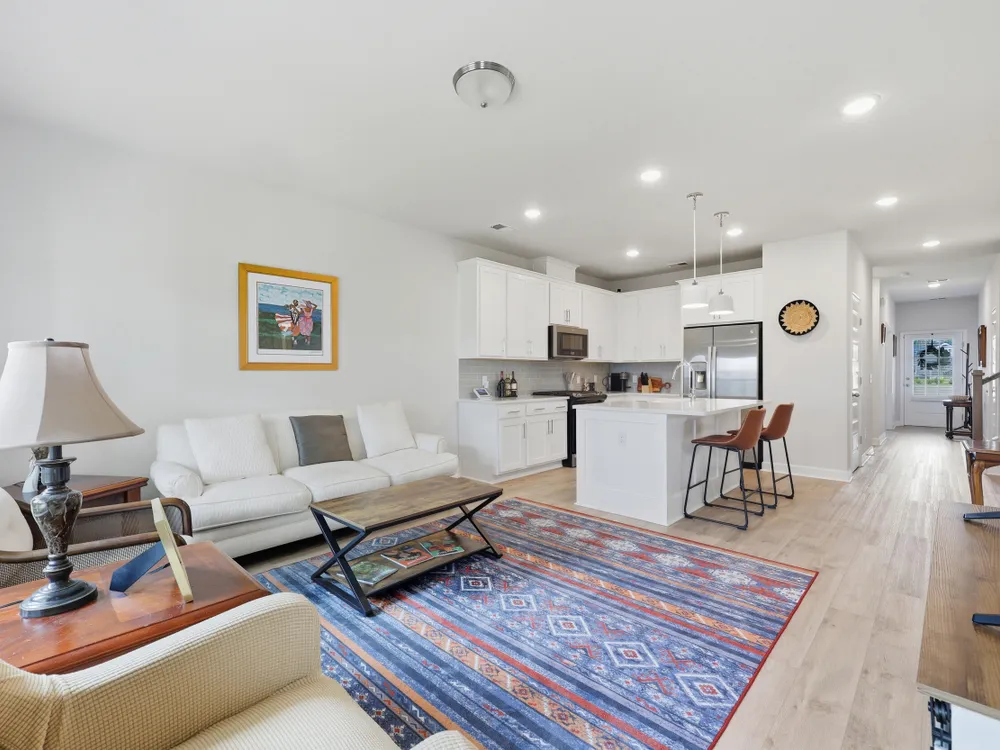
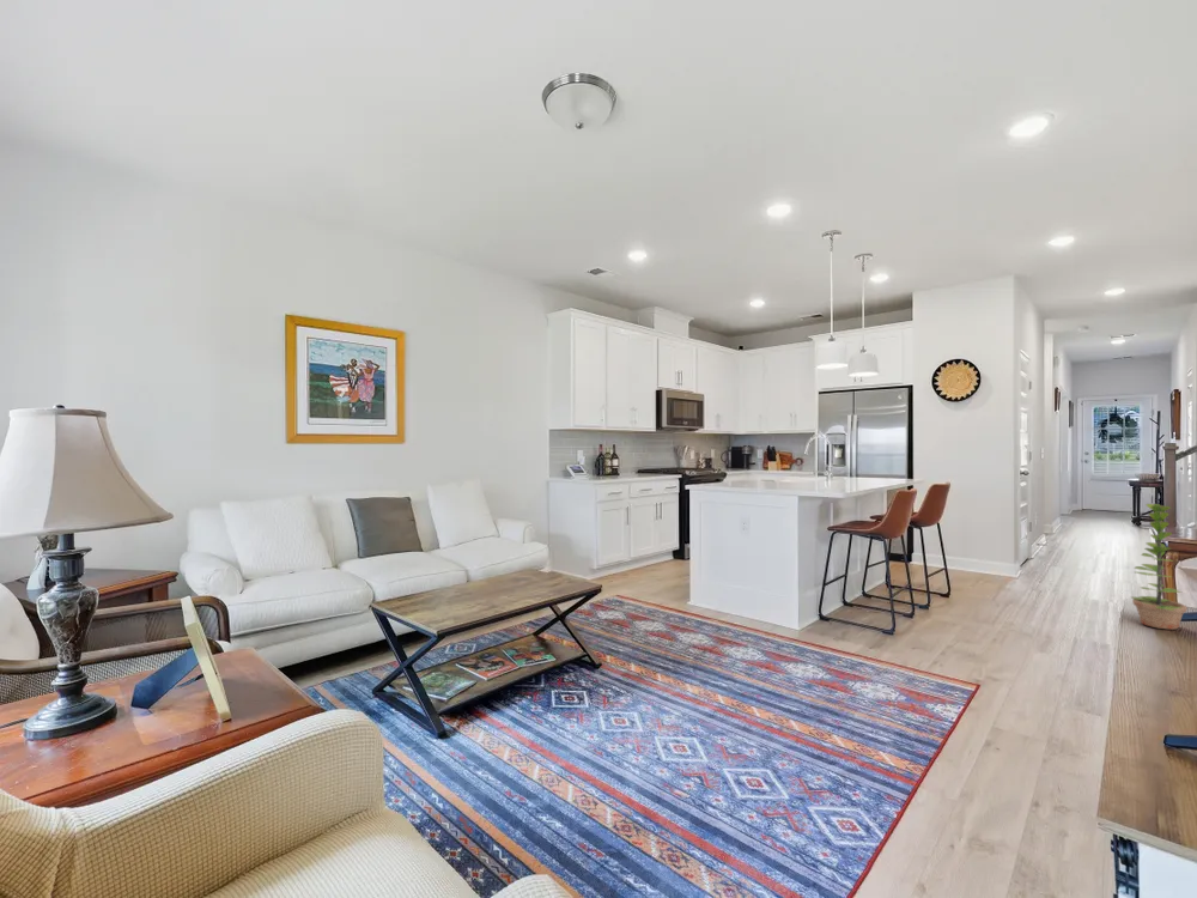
+ plant (1159, 565)
